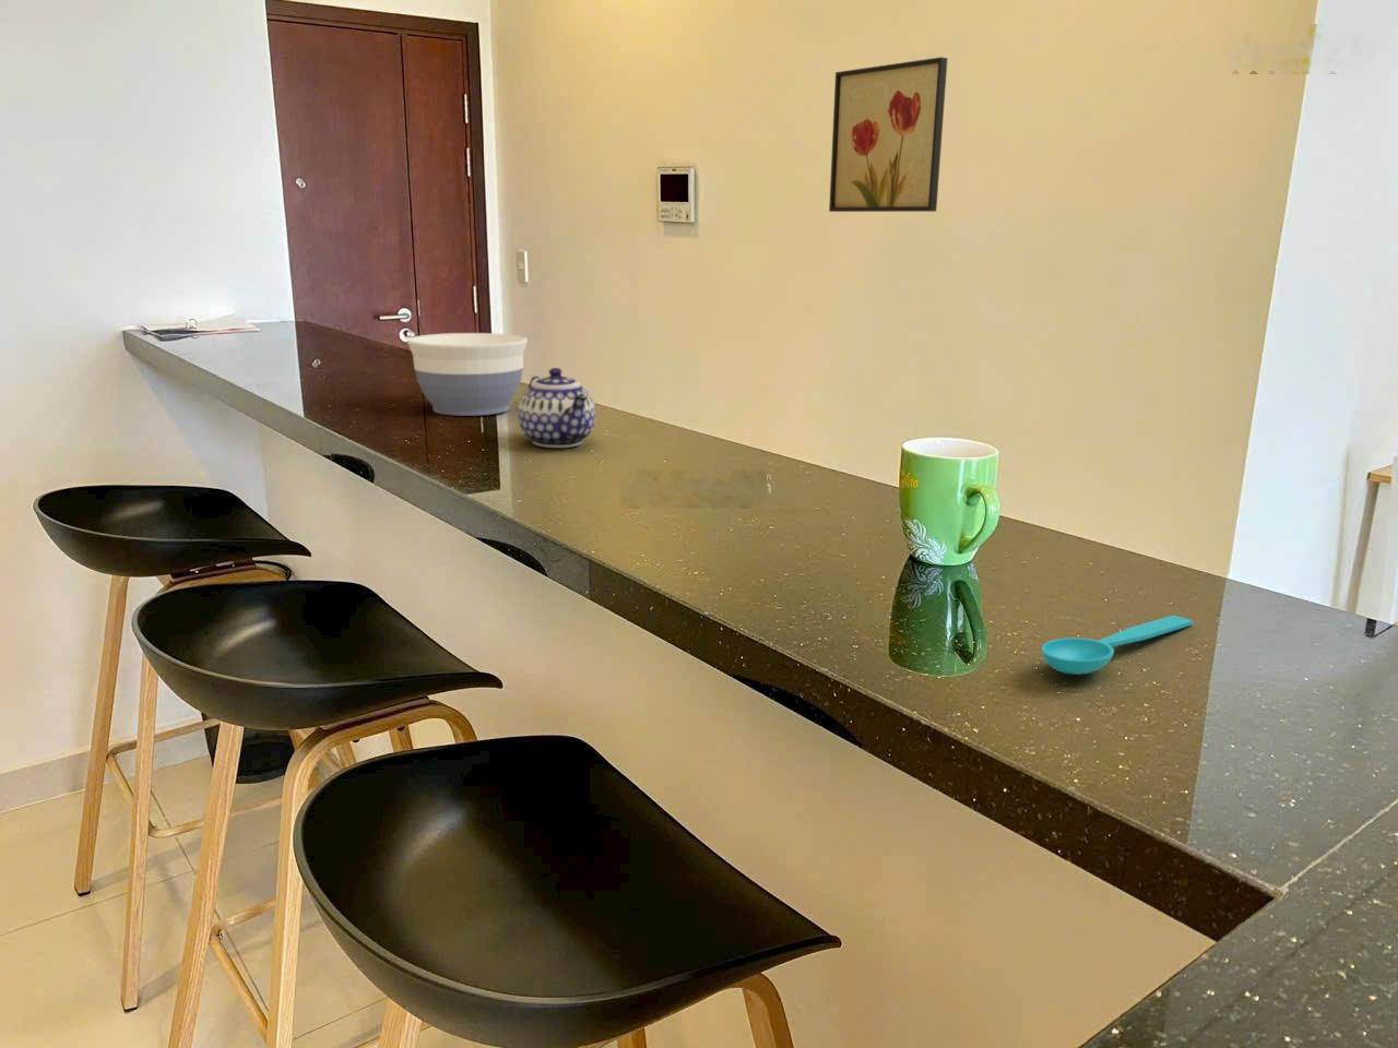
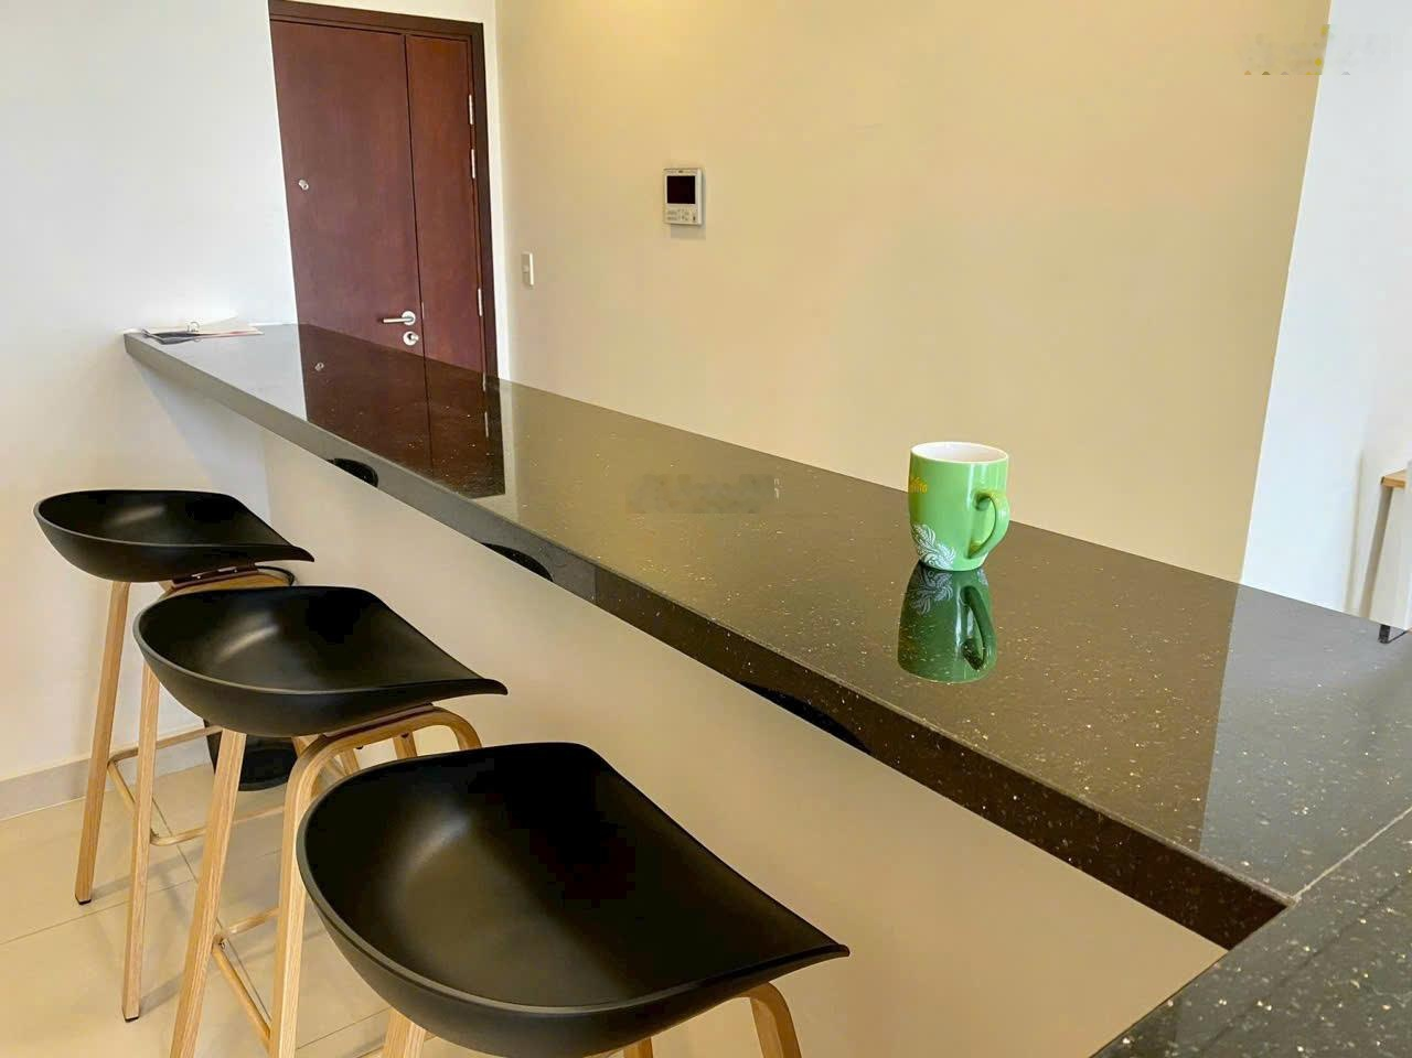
- bowl (469, 373)
- spoon (1123, 637)
- teapot (556, 405)
- wall art (886, 140)
